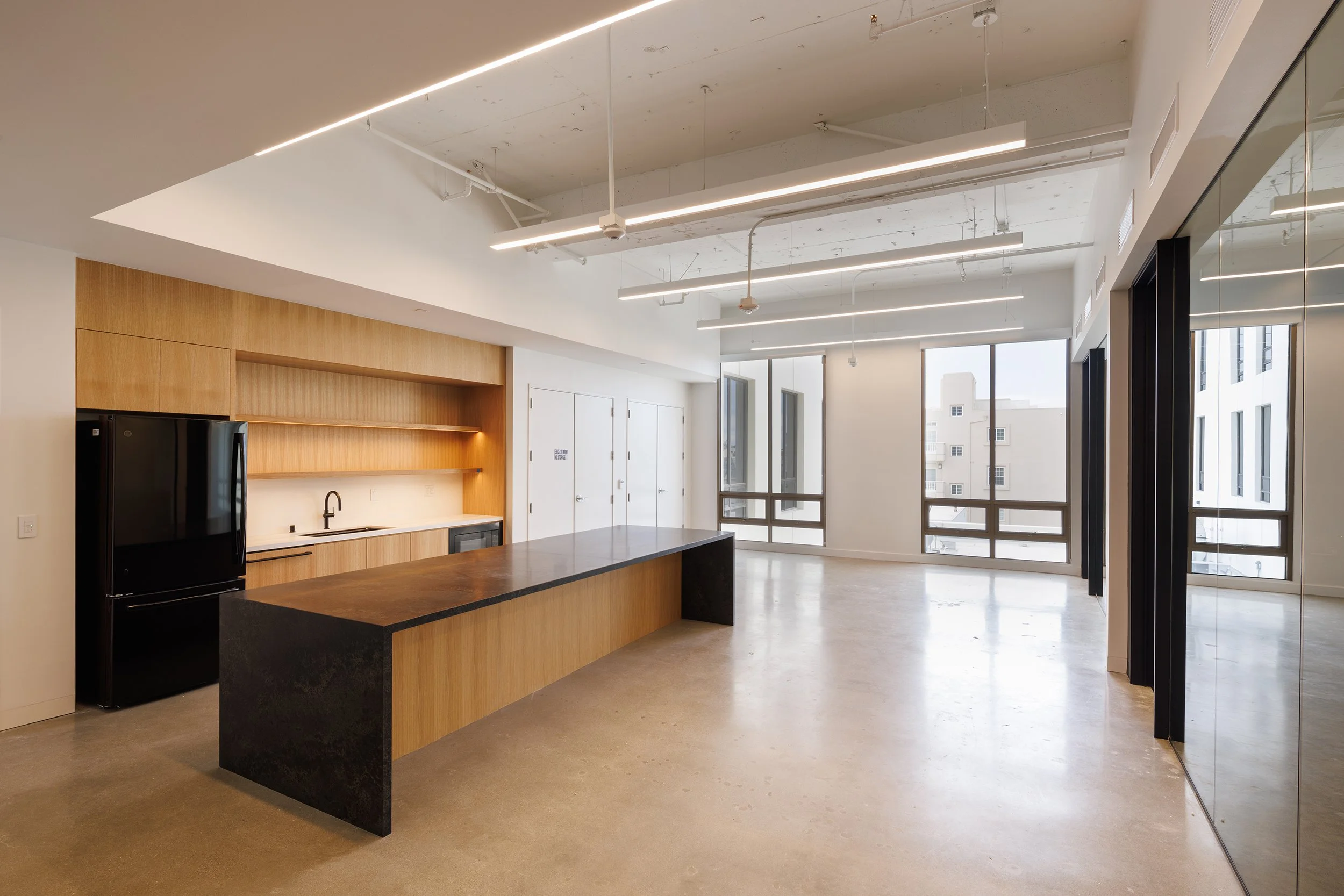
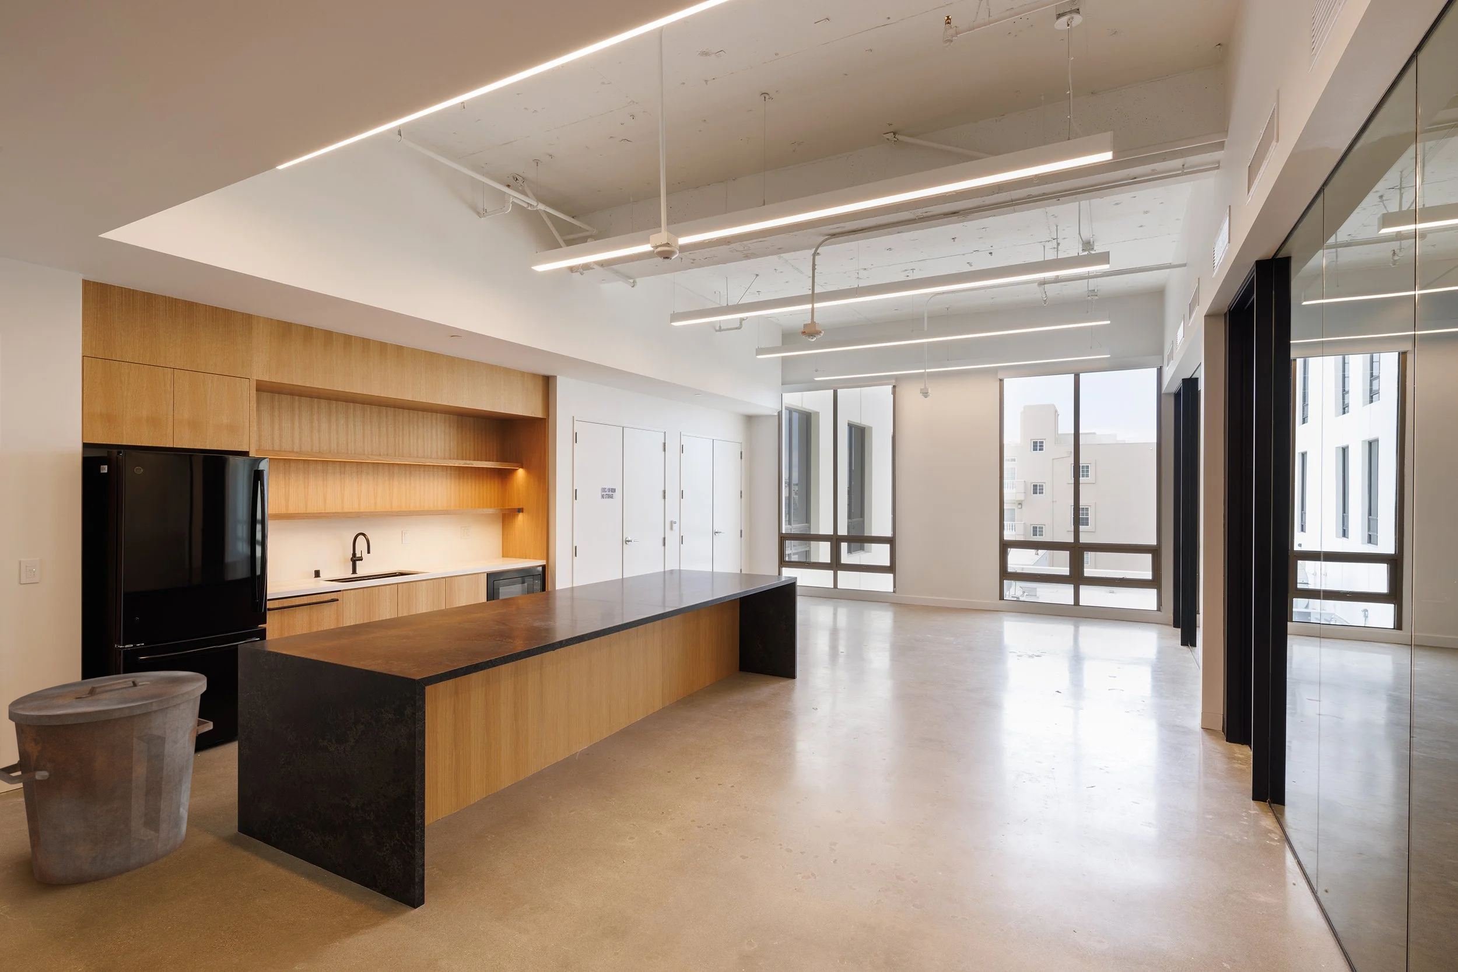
+ trash can (113, 767)
